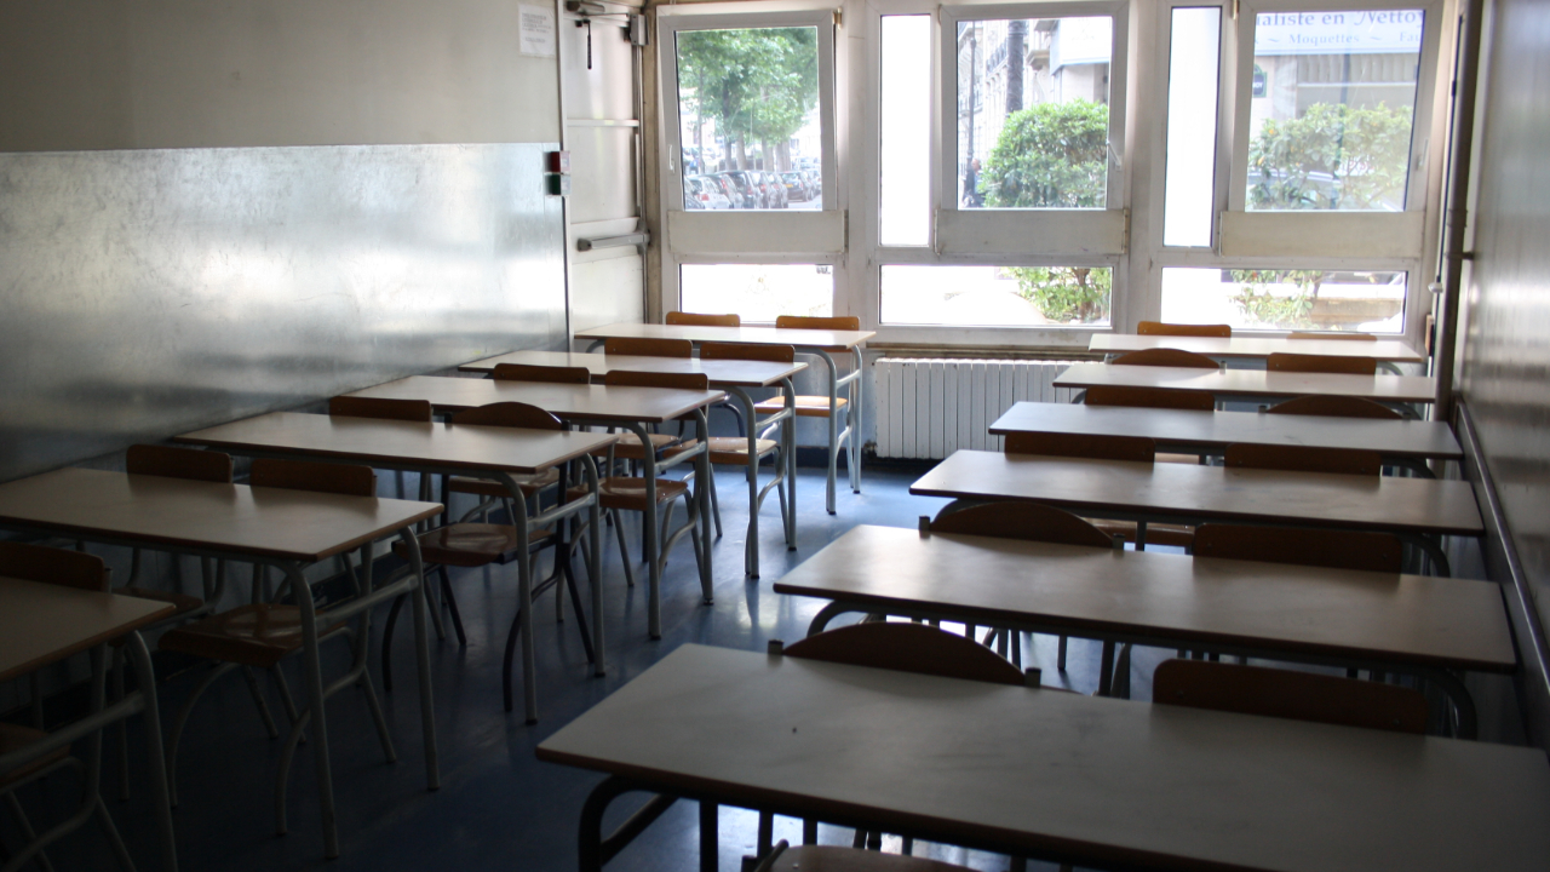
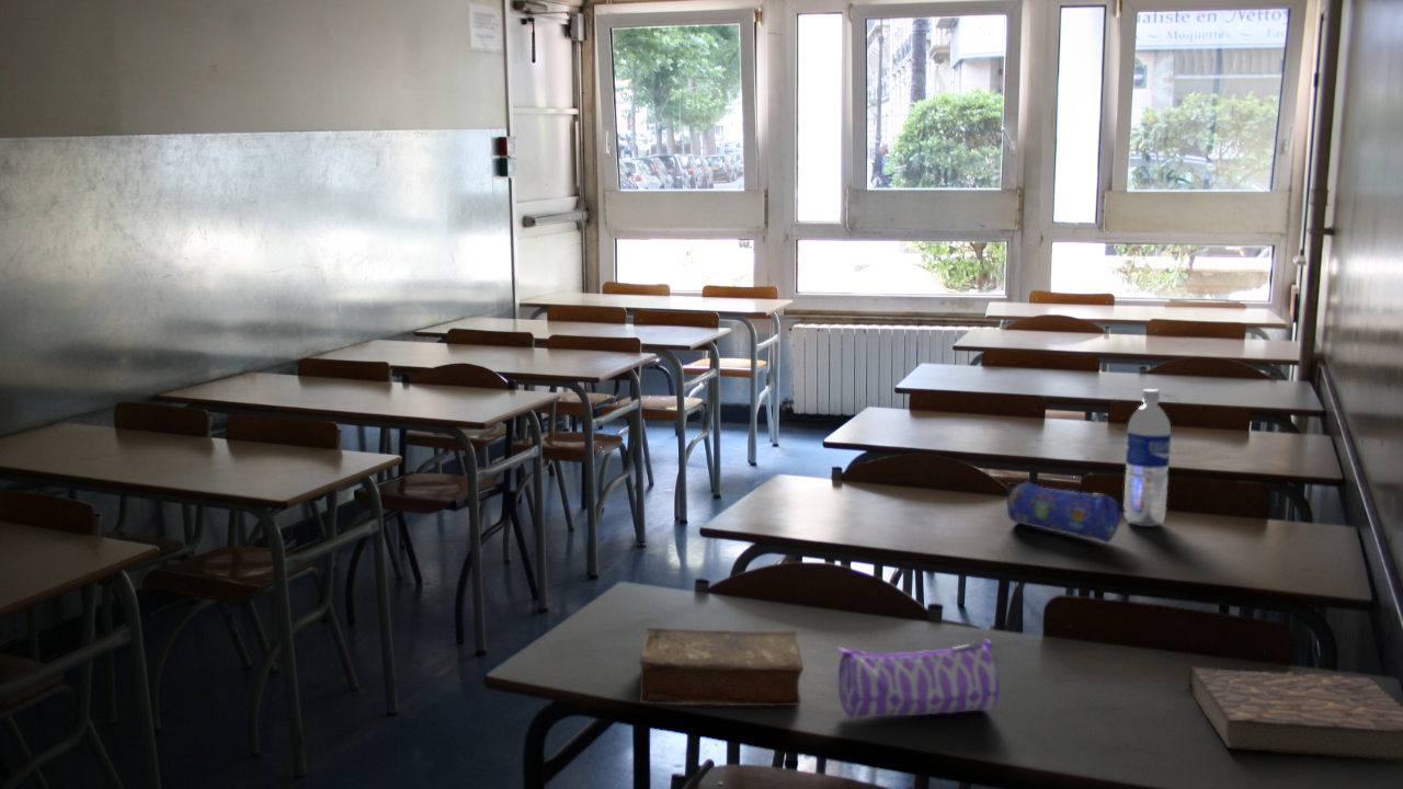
+ book (720, 664)
+ book (1299, 709)
+ pencil case (1063, 510)
+ pencil case (919, 678)
+ water bottle (1147, 457)
